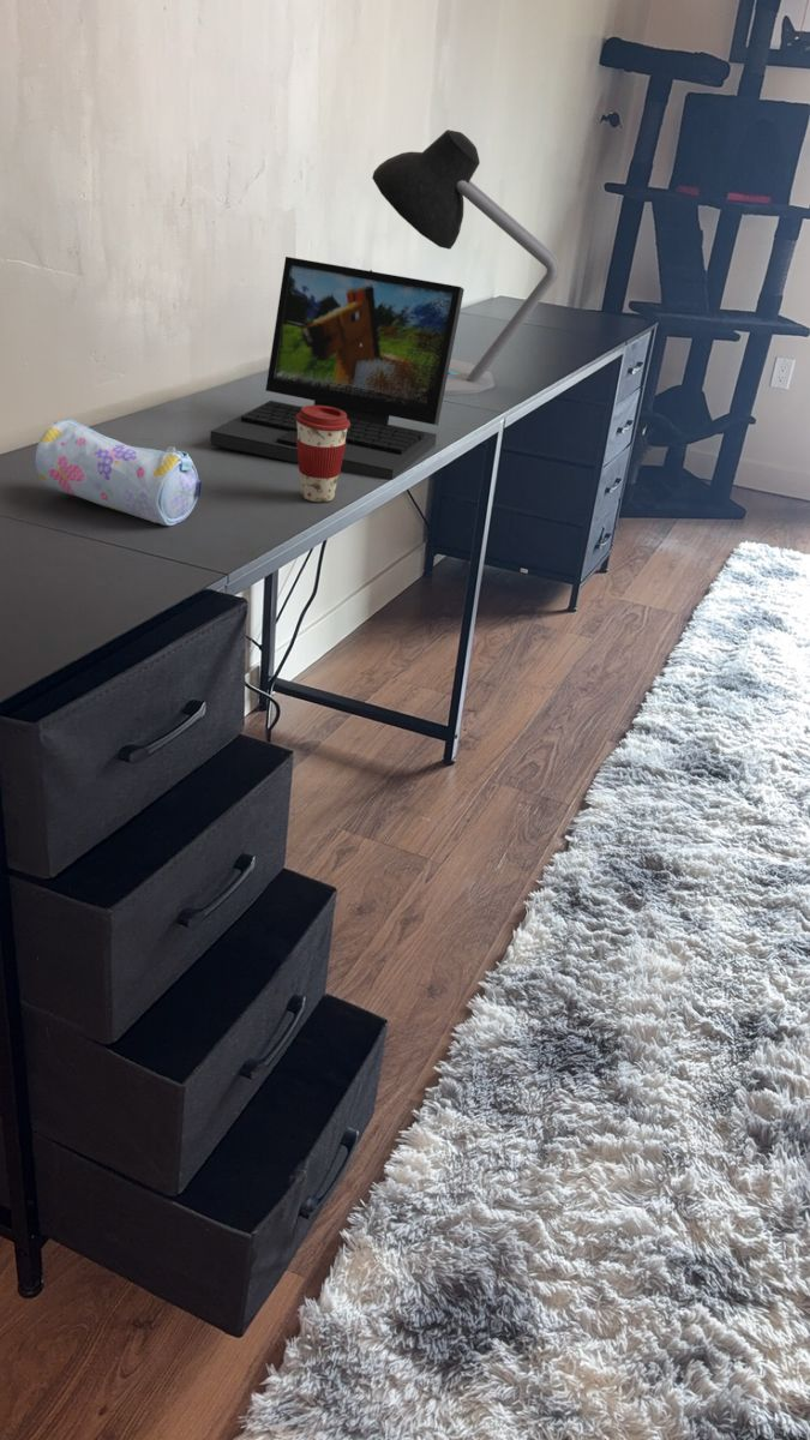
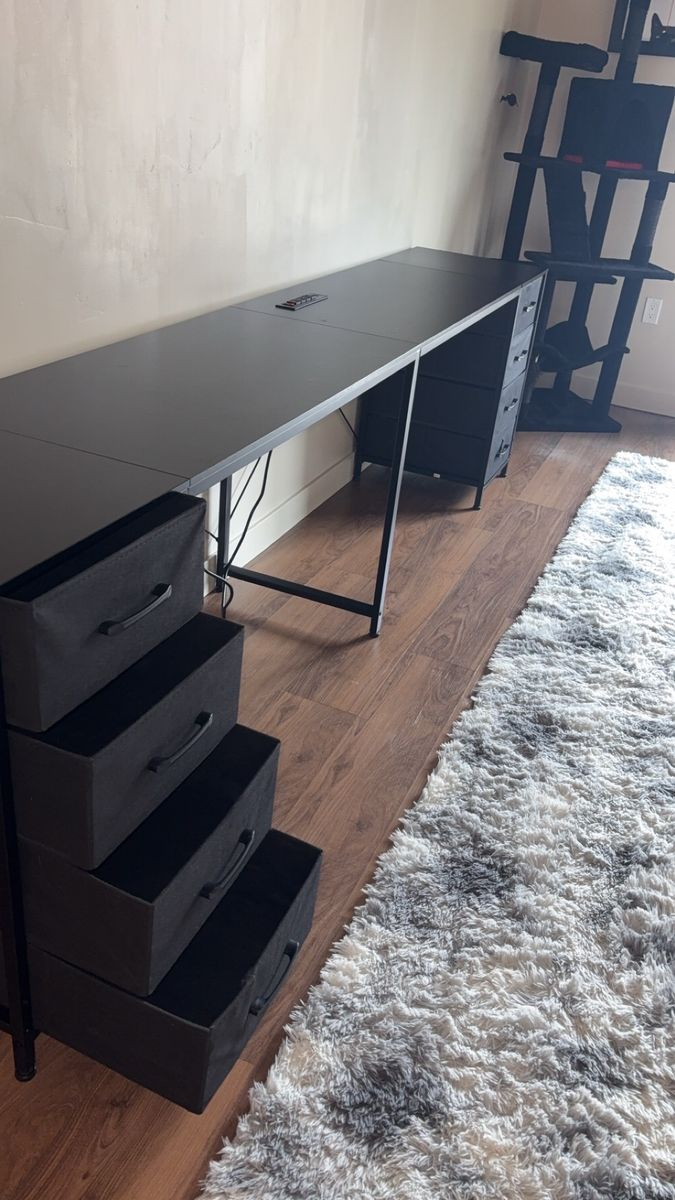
- coffee cup (320, 454)
- desk lamp (449, 248)
- laptop (338, 362)
- pencil case (116, 472)
